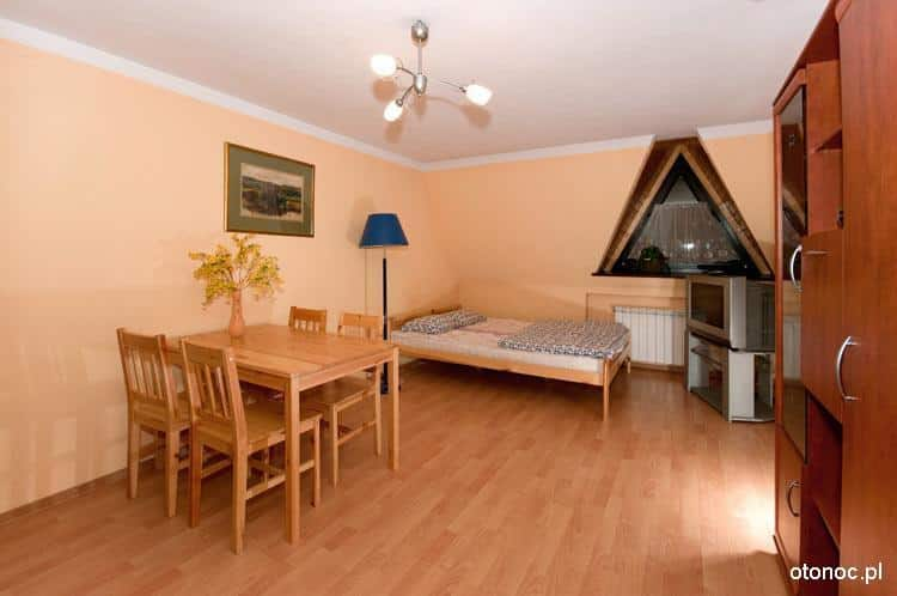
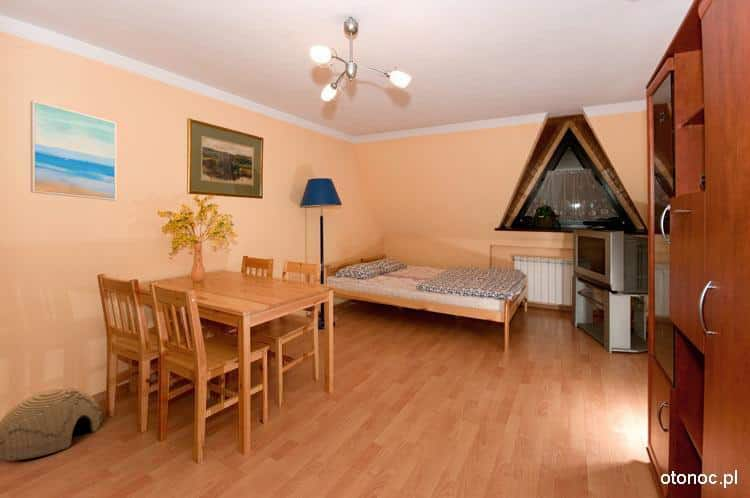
+ wall art (76, 154)
+ woven basket (49, 414)
